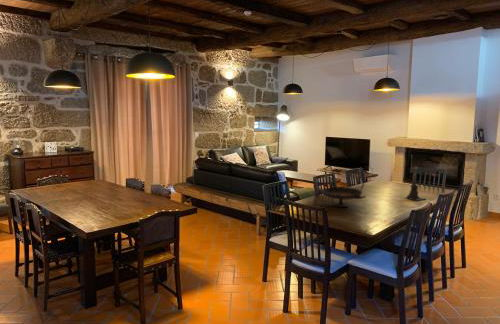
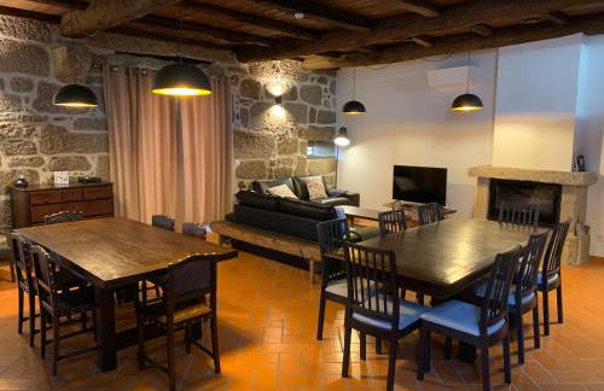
- candle holder (414, 180)
- decorative bowl (340, 197)
